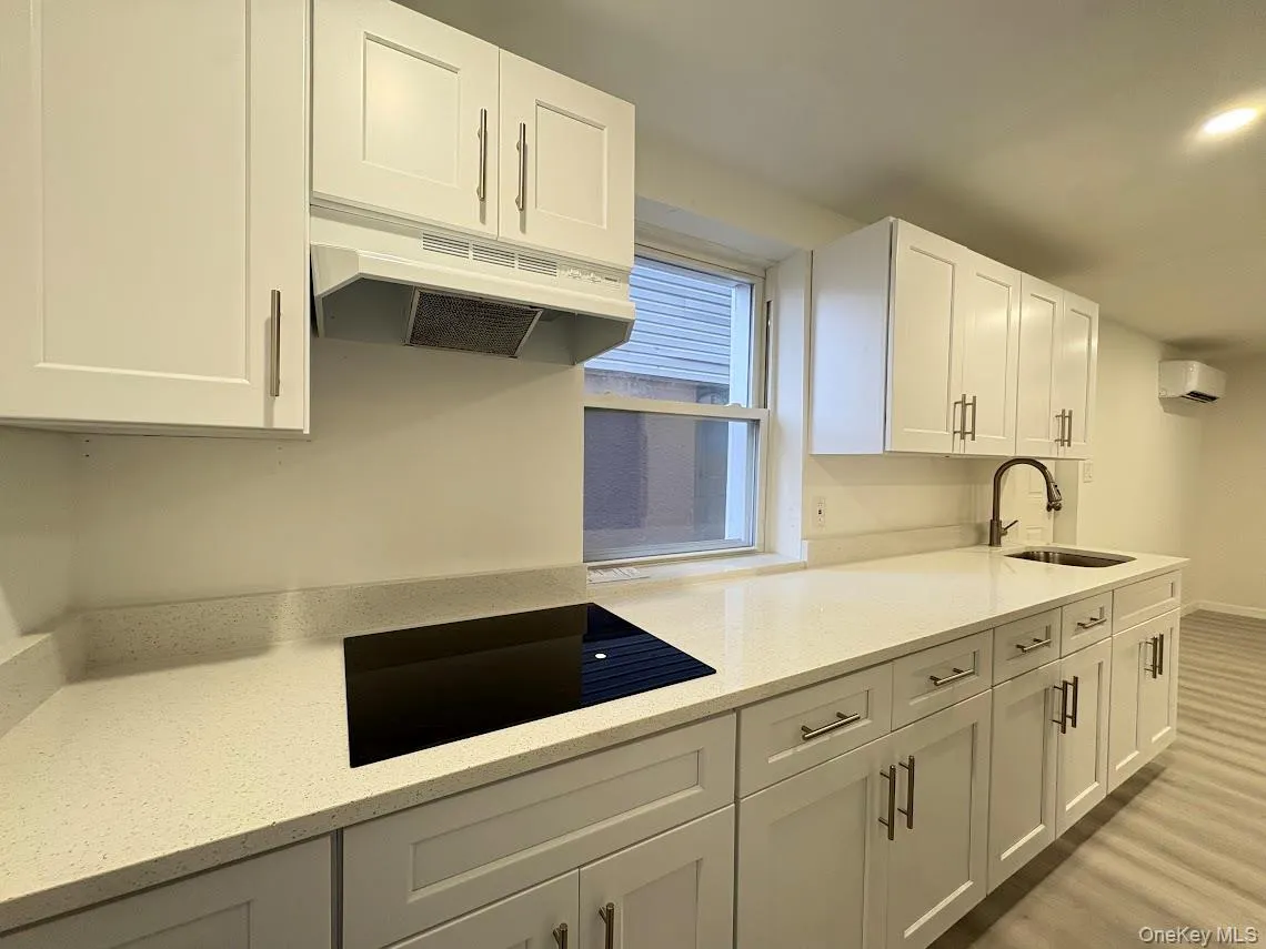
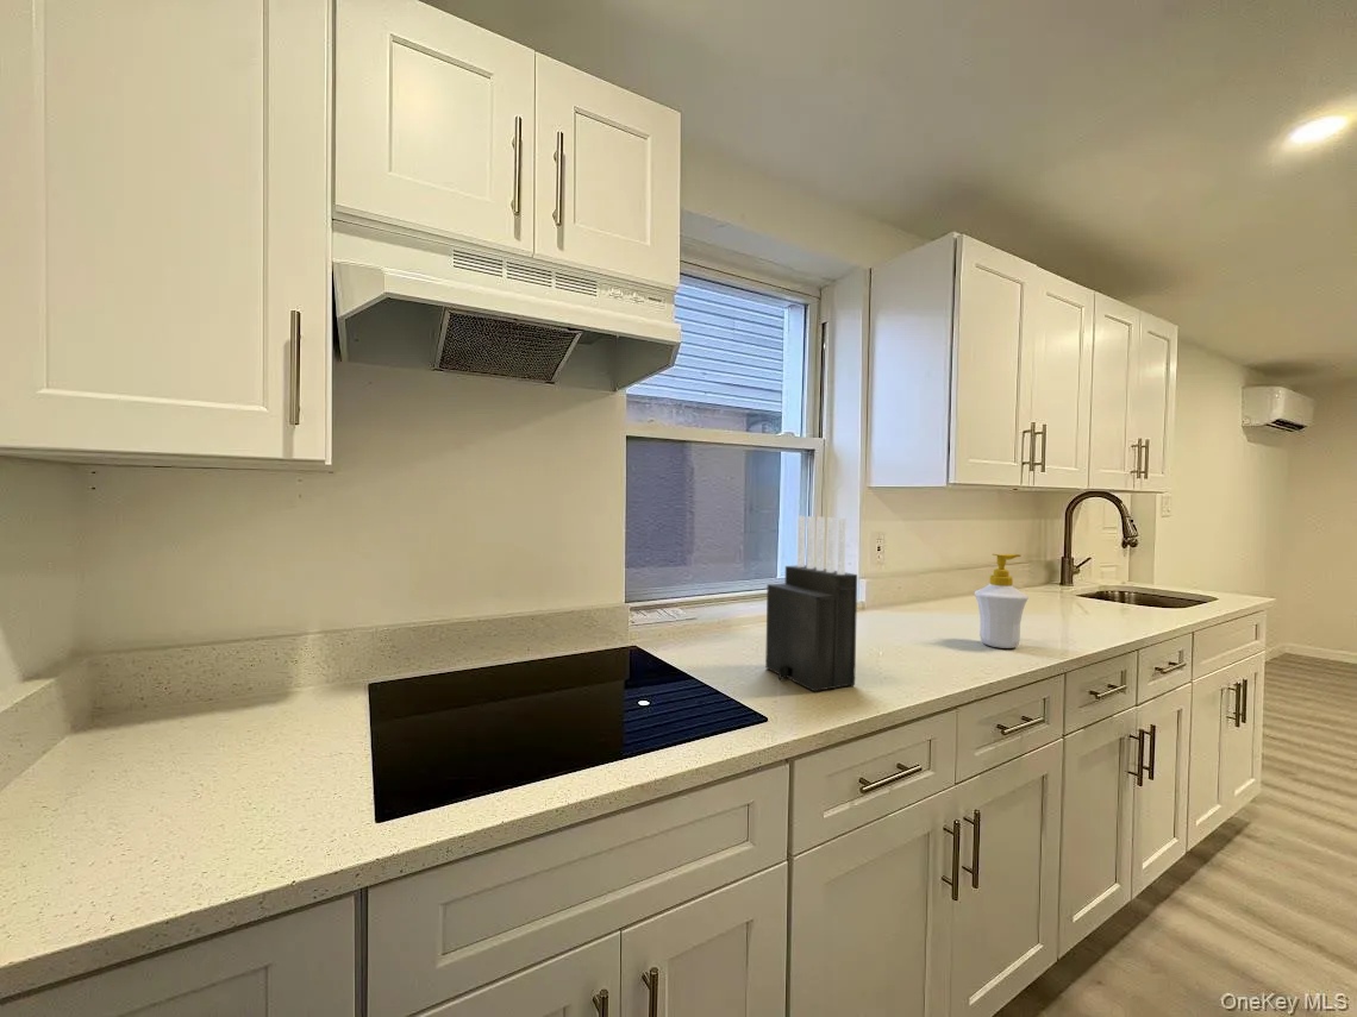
+ knife block (805, 597)
+ soap bottle (1000, 599)
